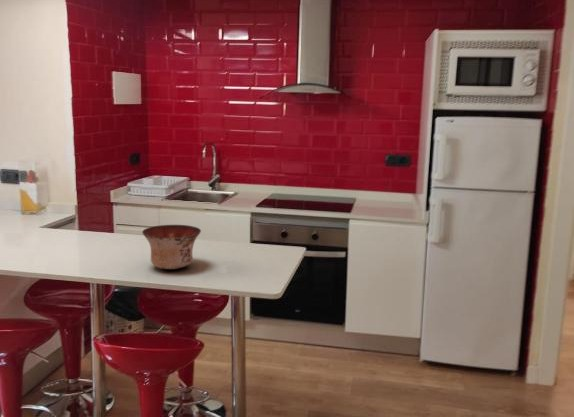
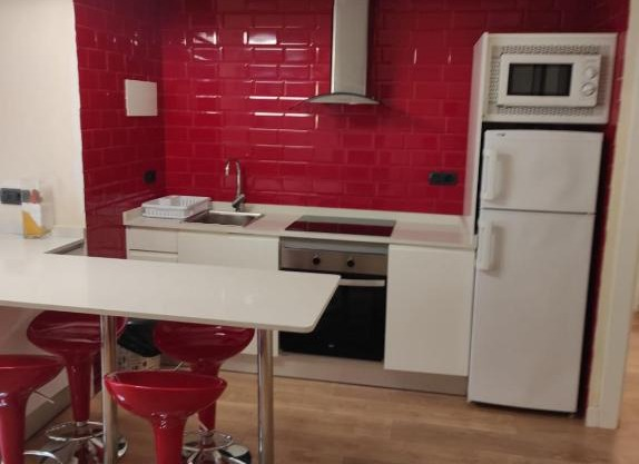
- bowl (172, 249)
